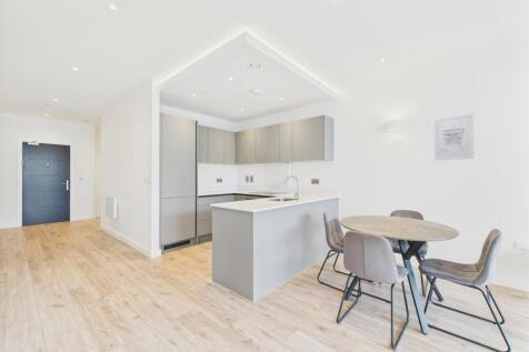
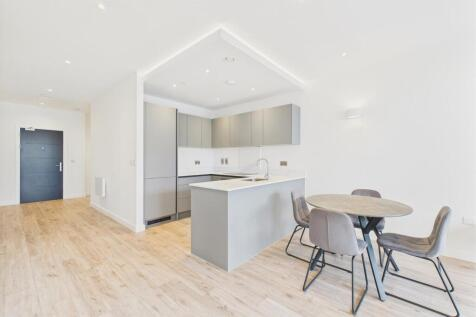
- wall art (452, 138)
